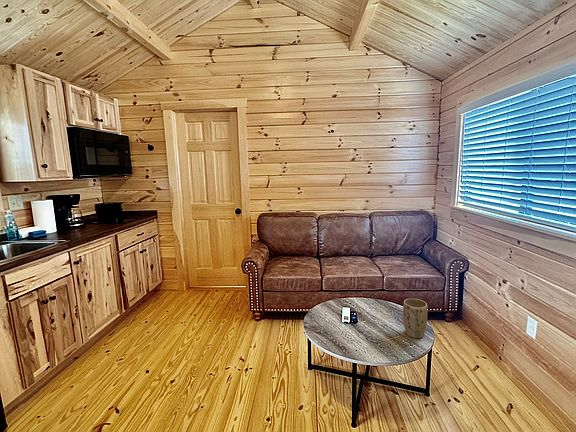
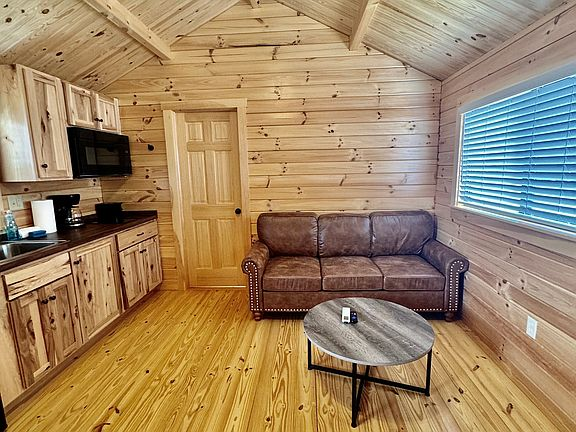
- plant pot (414, 318)
